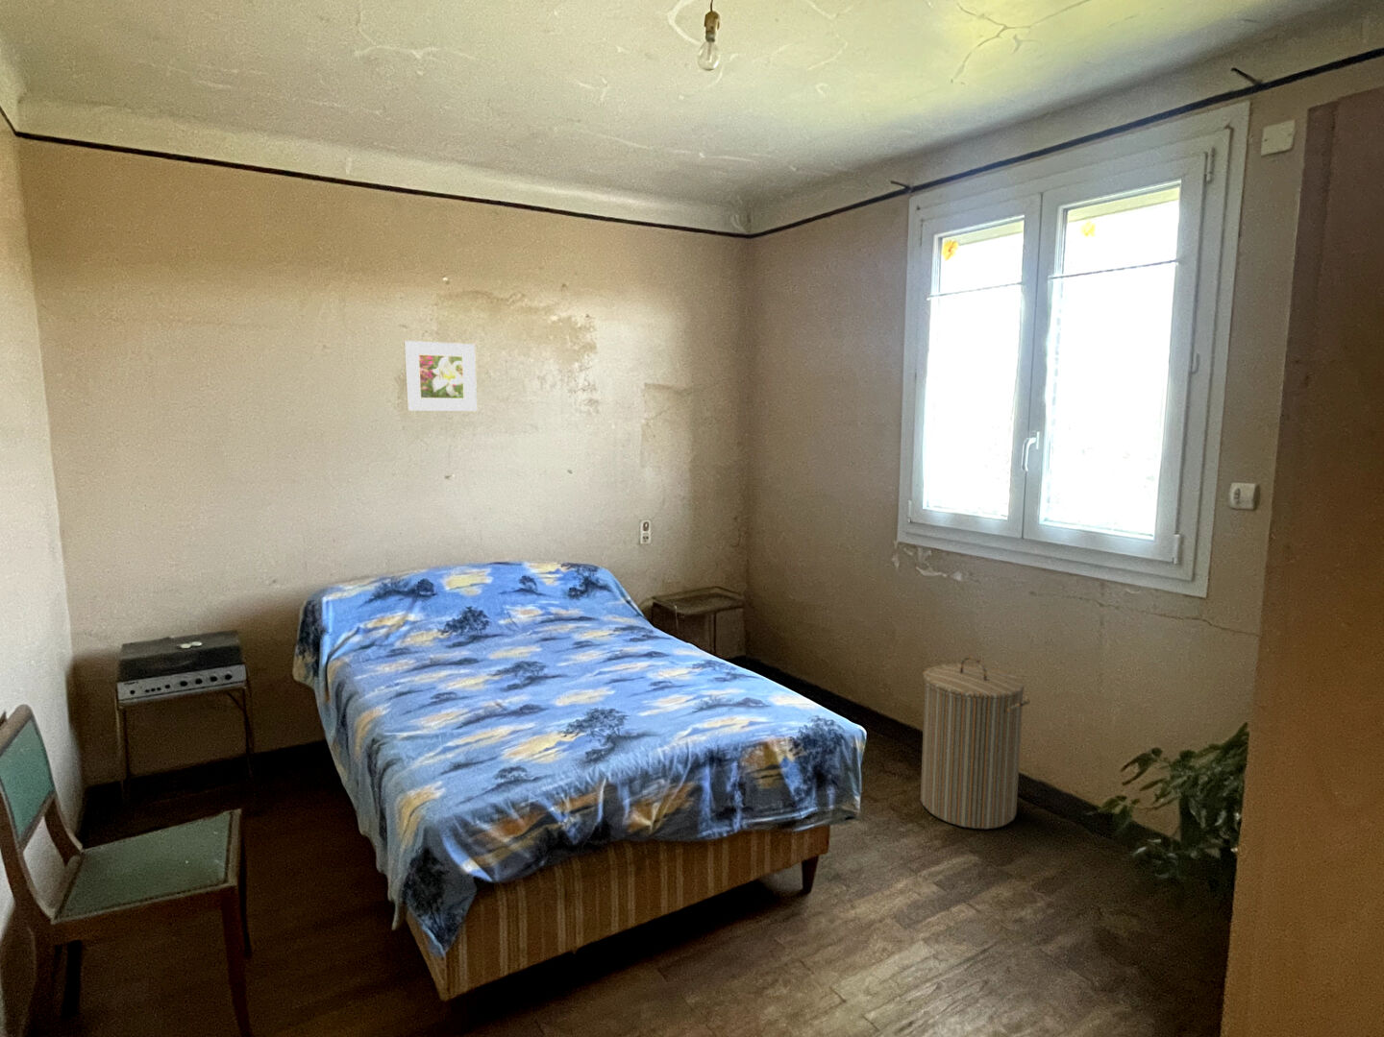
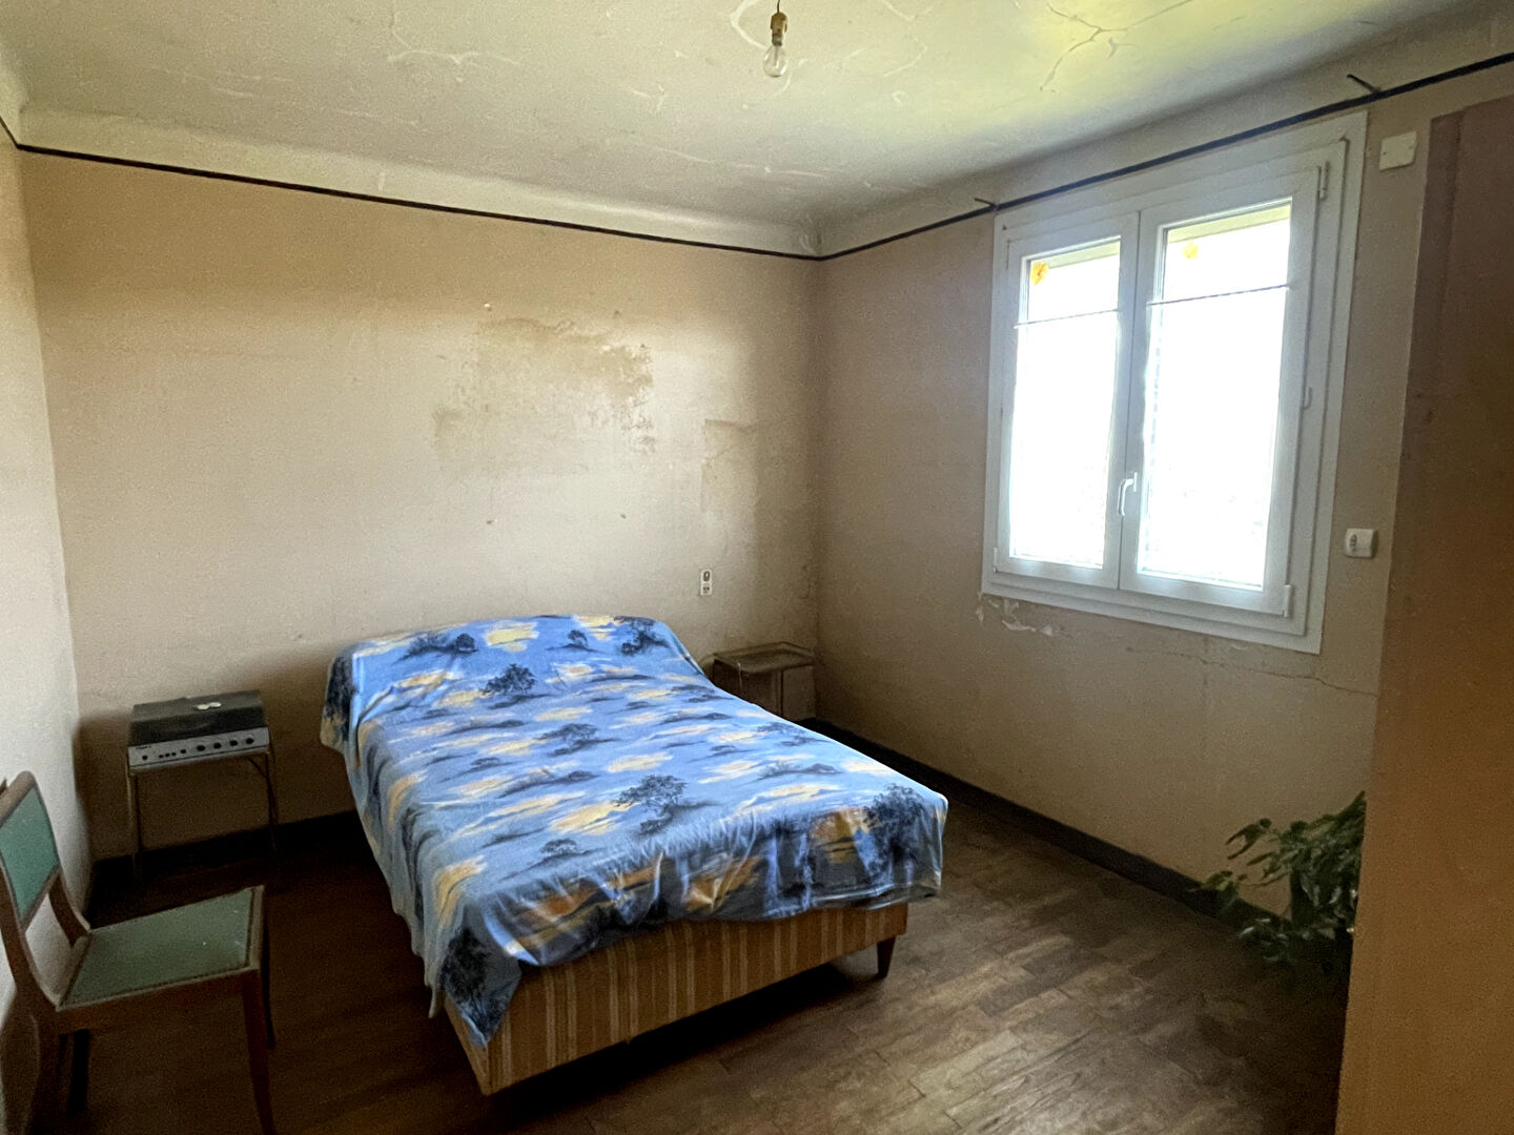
- laundry hamper (971, 733)
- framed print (441, 377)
